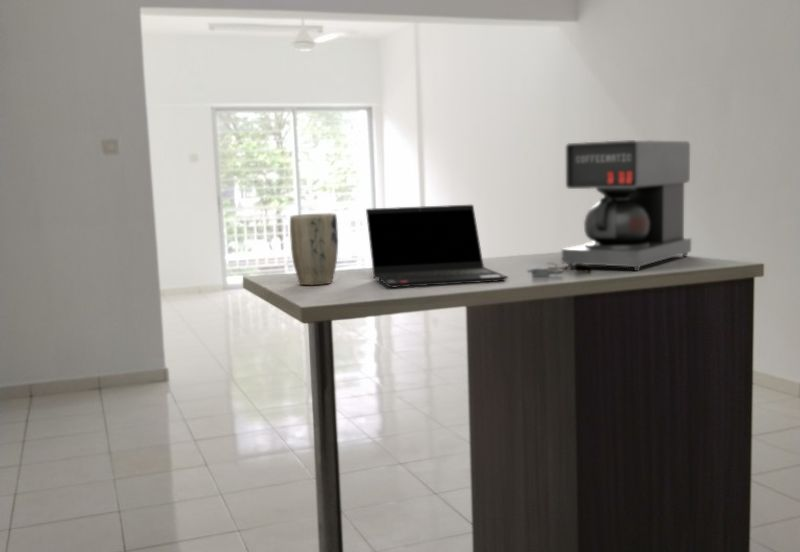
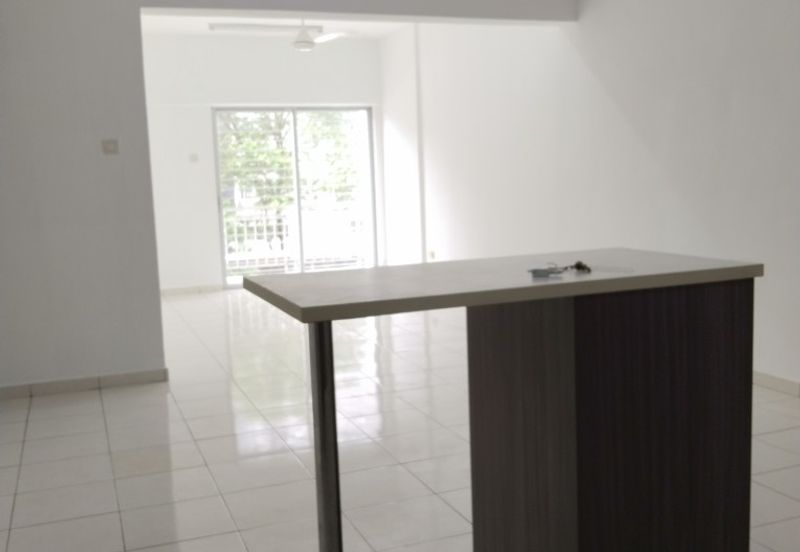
- plant pot (314, 249)
- coffee maker (629, 202)
- laptop computer (433, 243)
